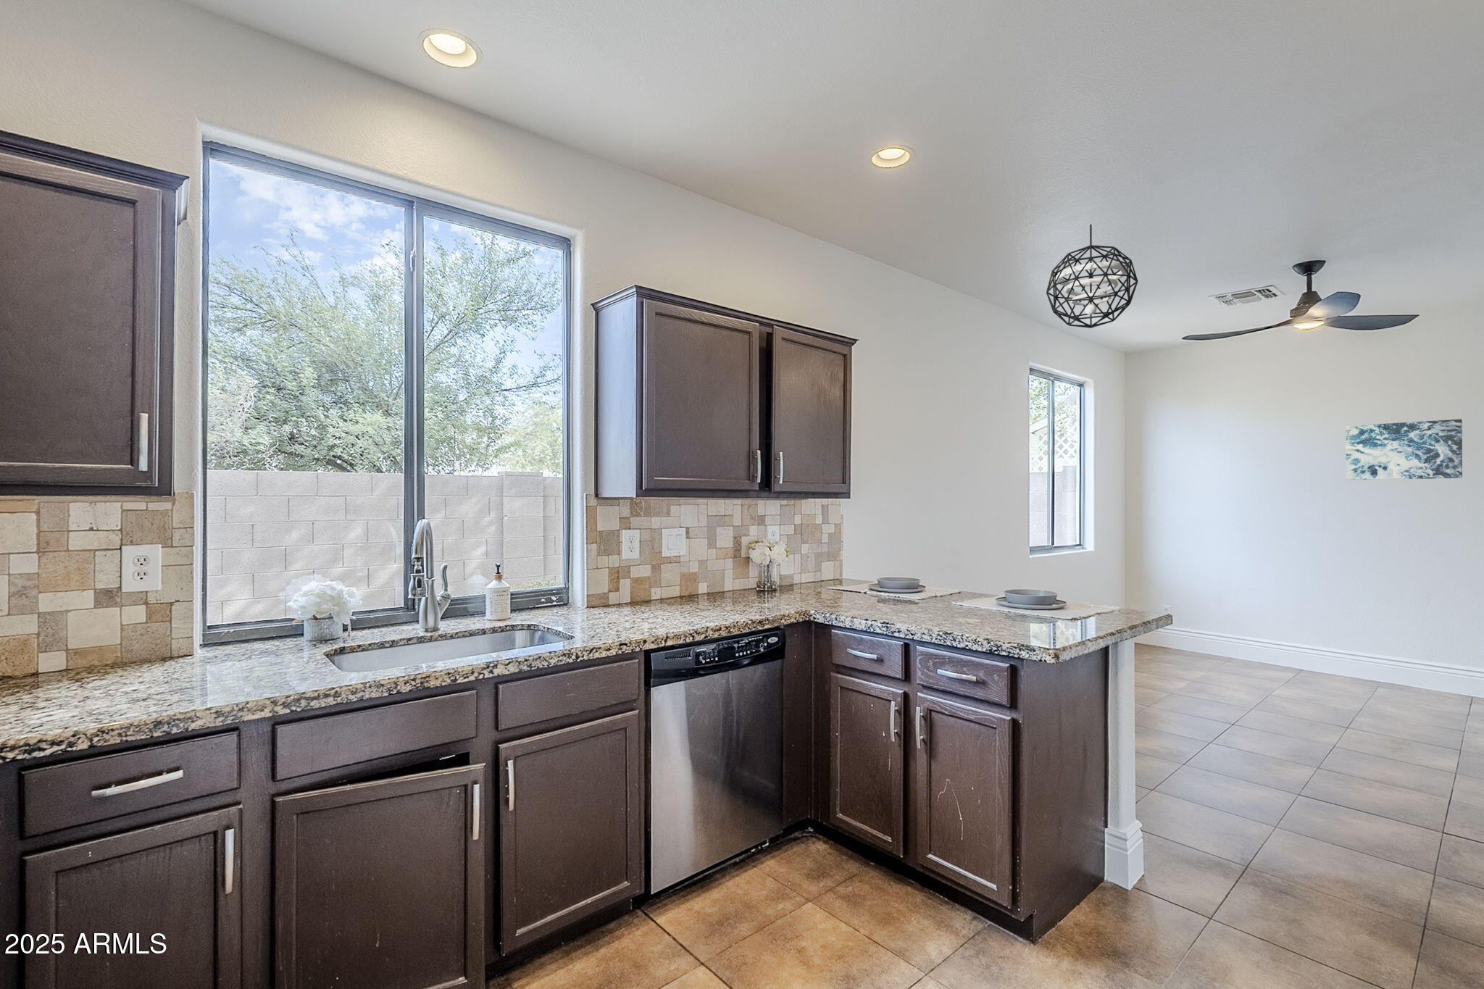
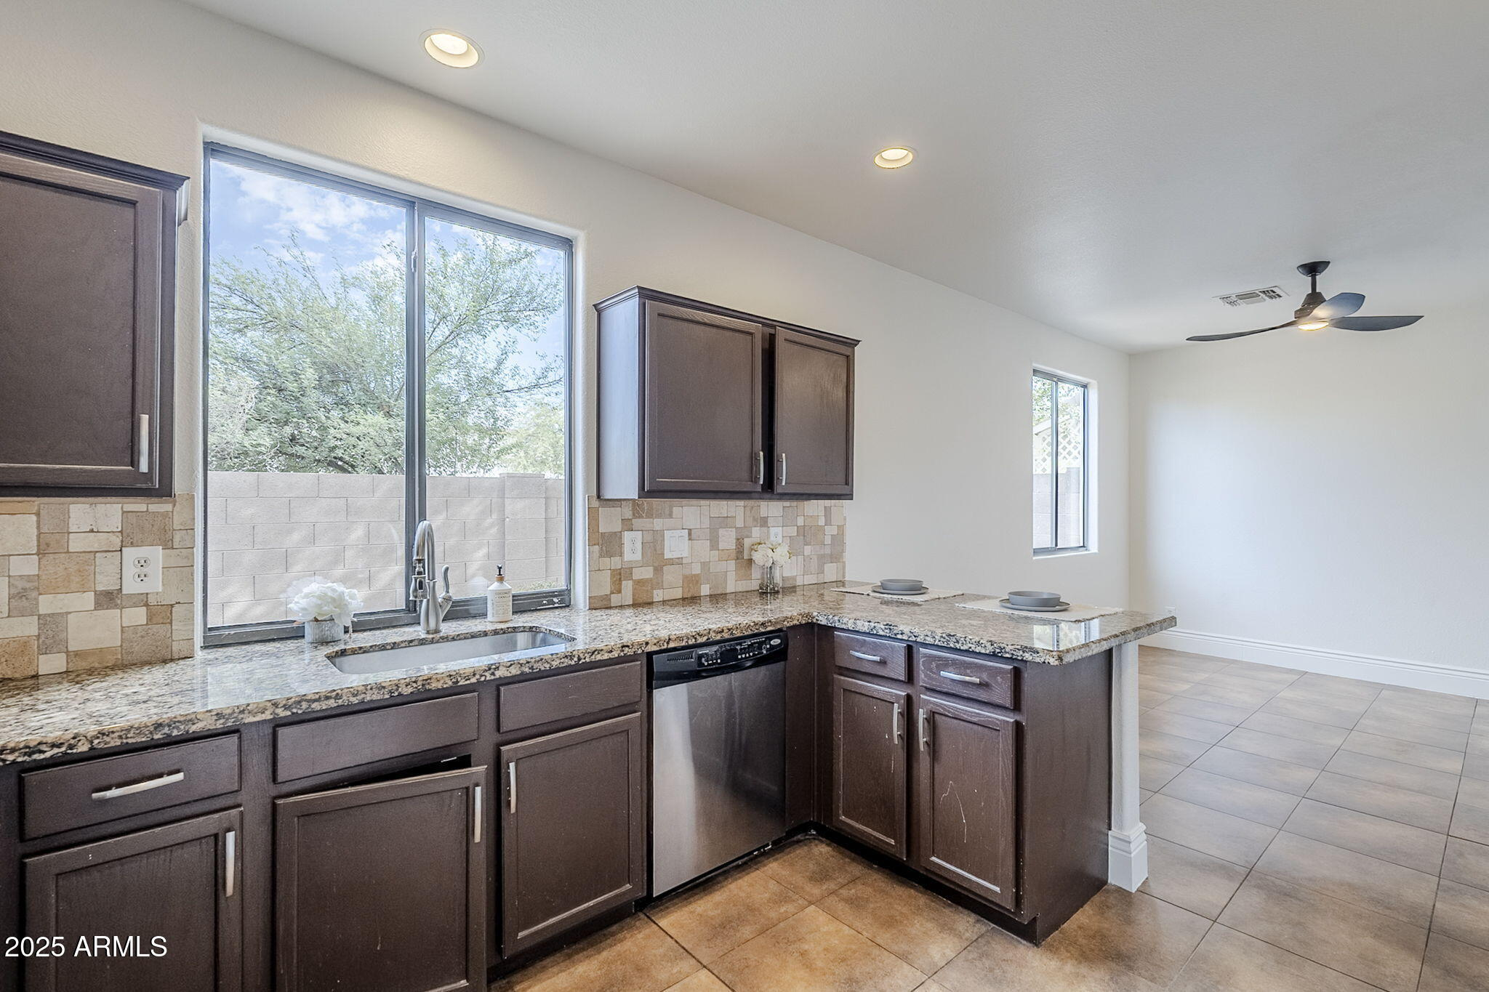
- wall art (1401, 450)
- pendant light (1090, 276)
